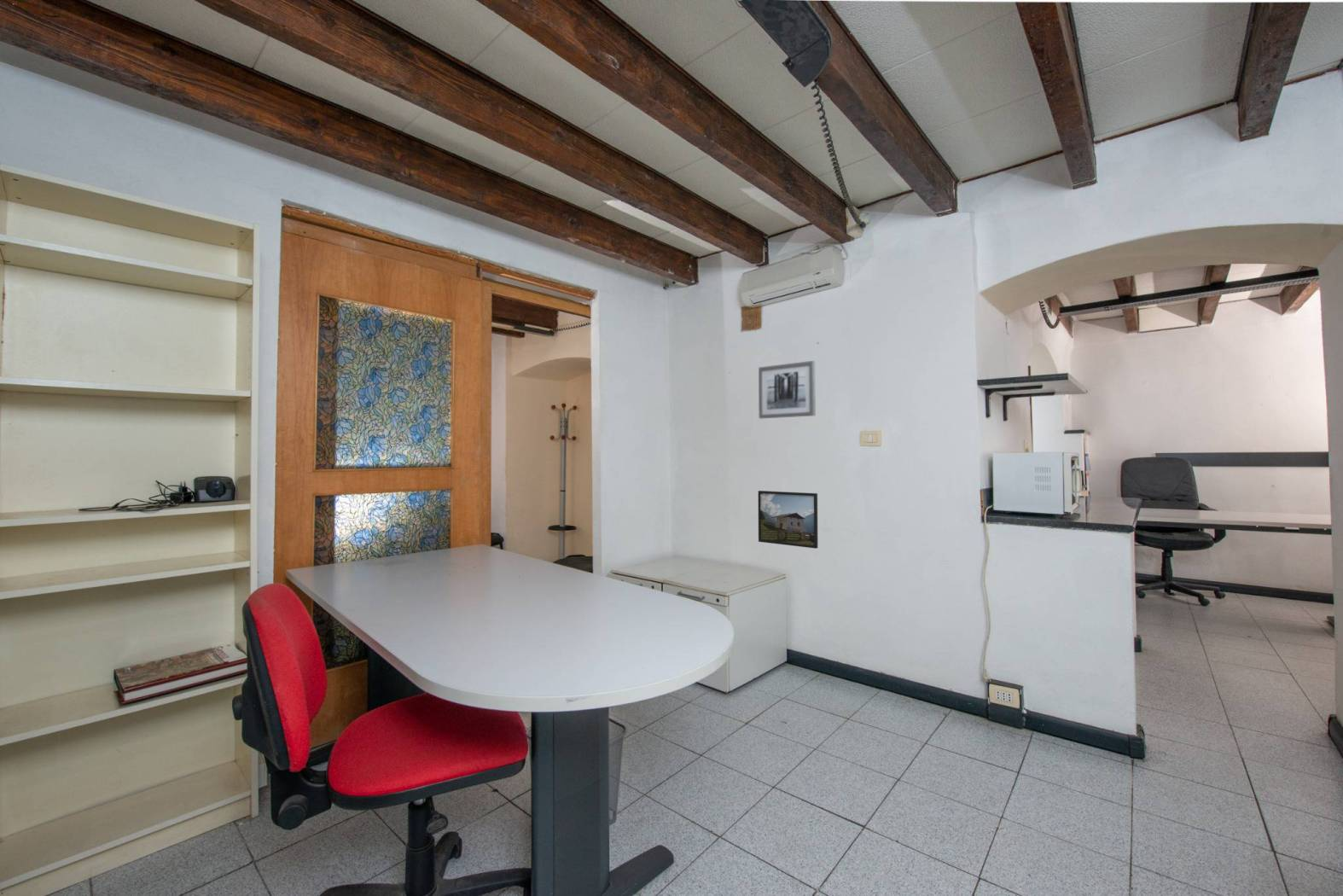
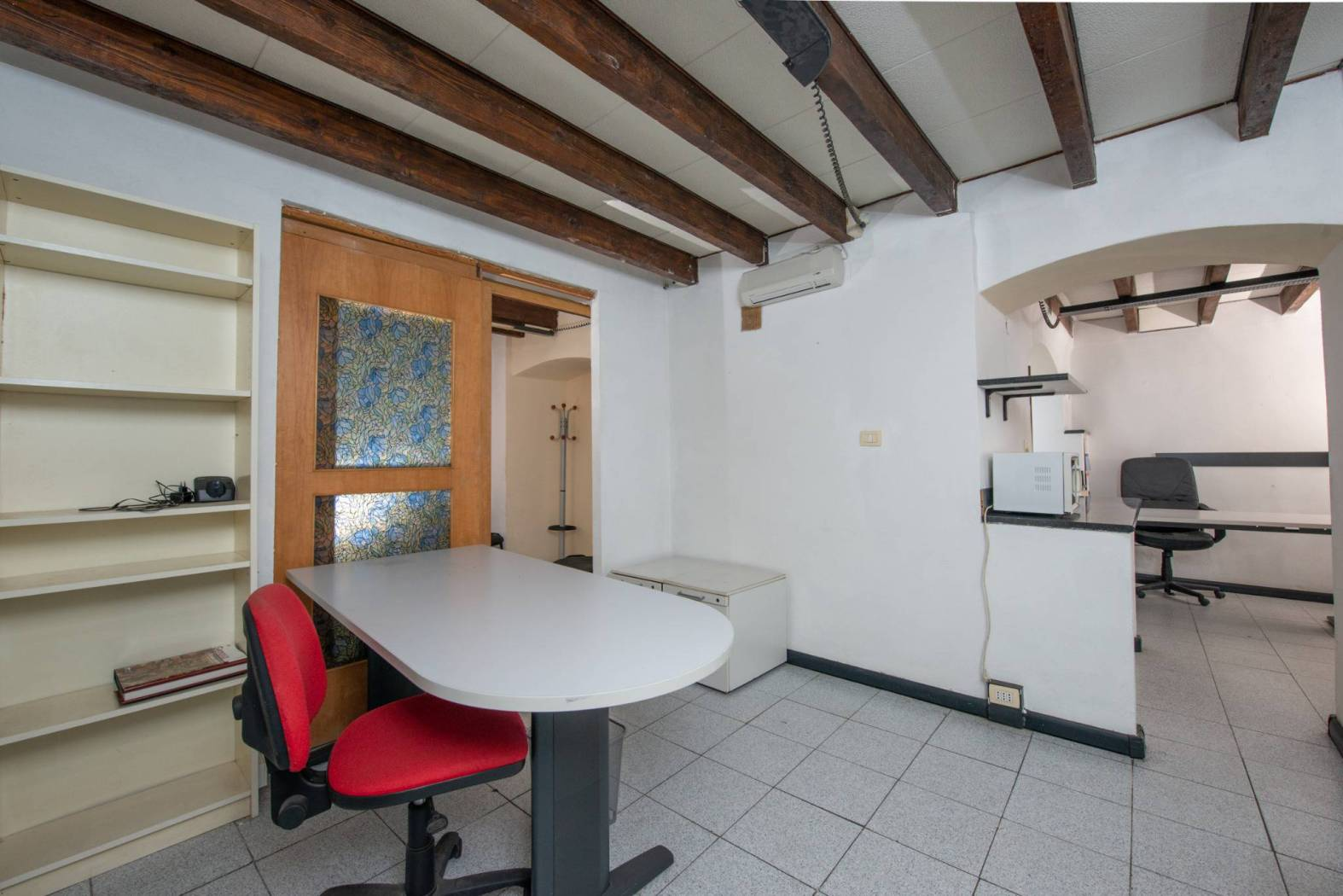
- wall art (786, 390)
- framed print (787, 518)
